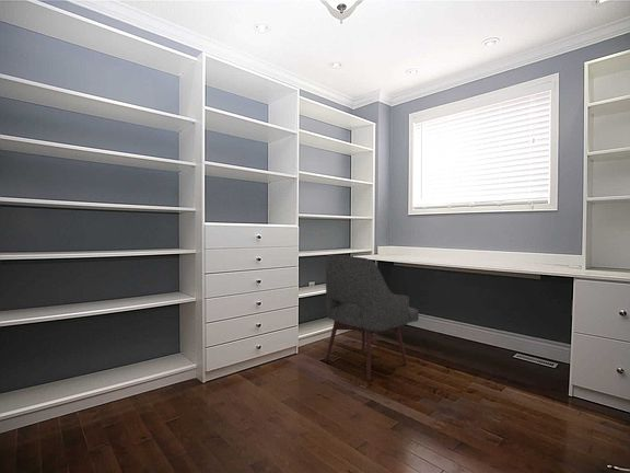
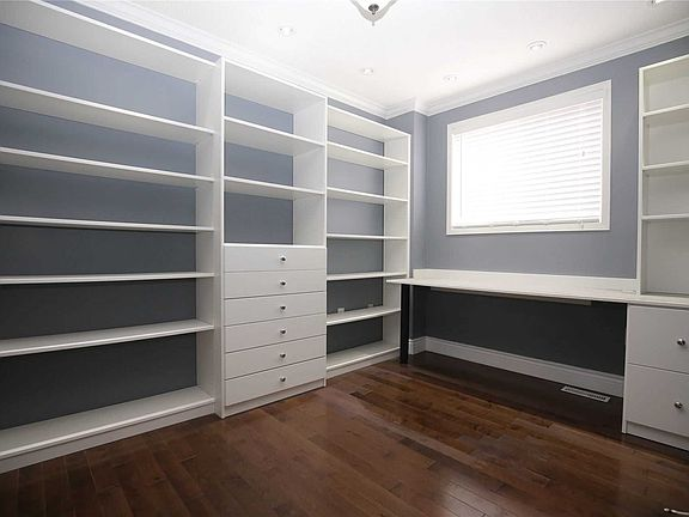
- chair (365, 308)
